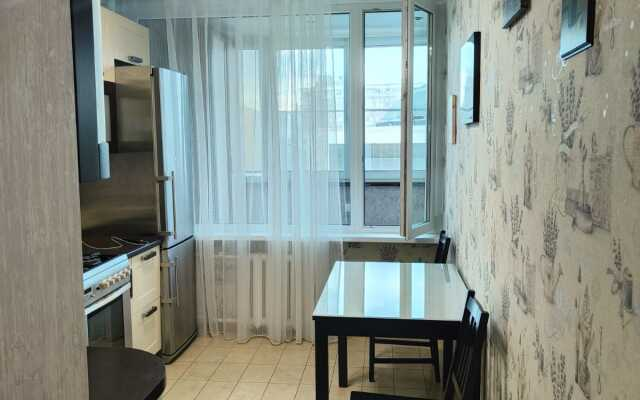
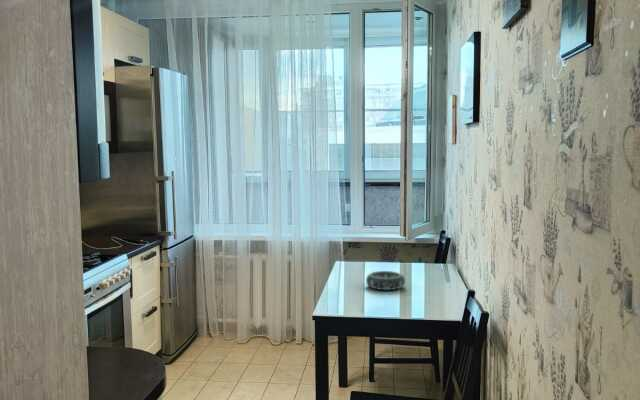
+ decorative bowl (385, 280)
